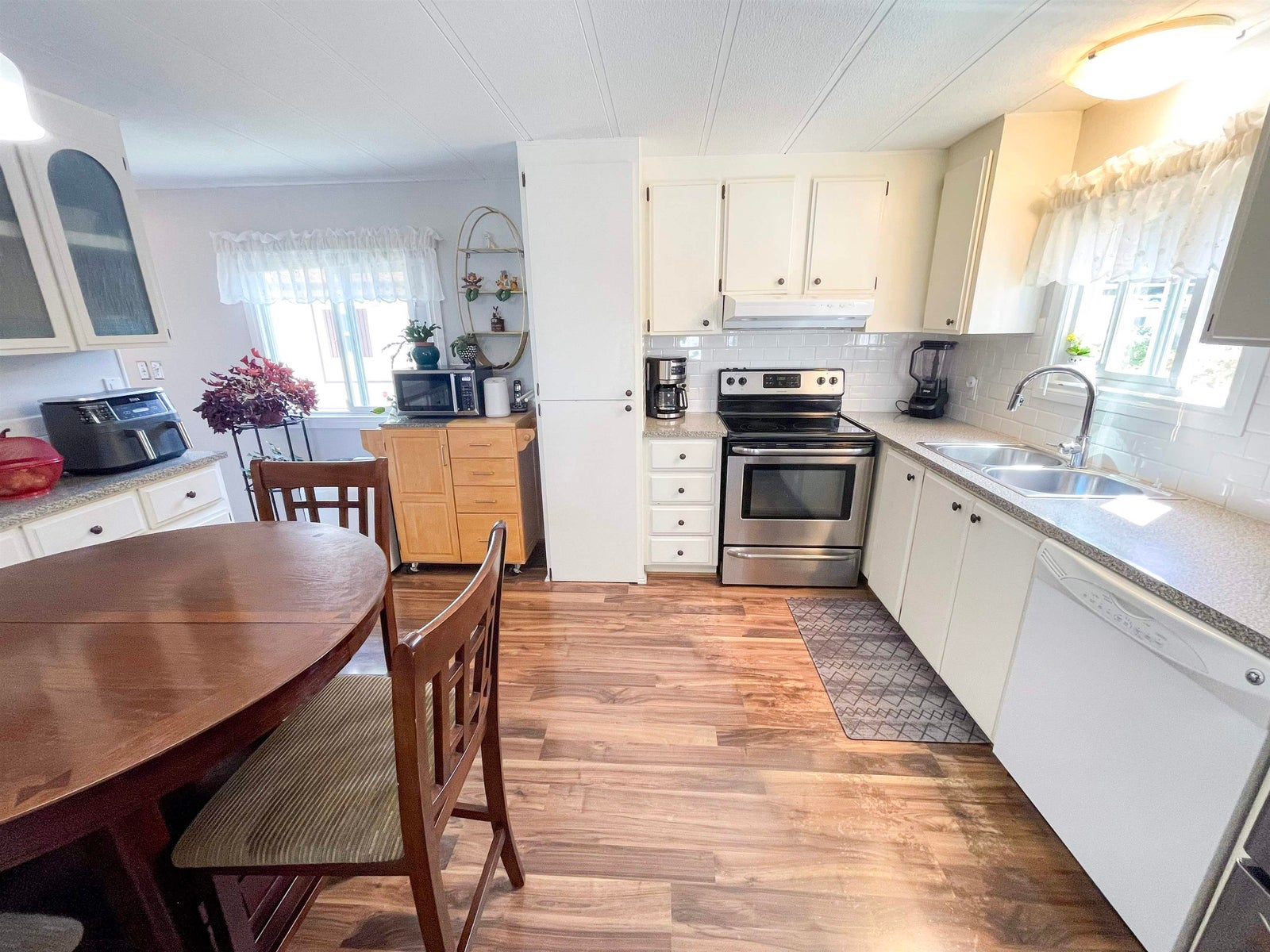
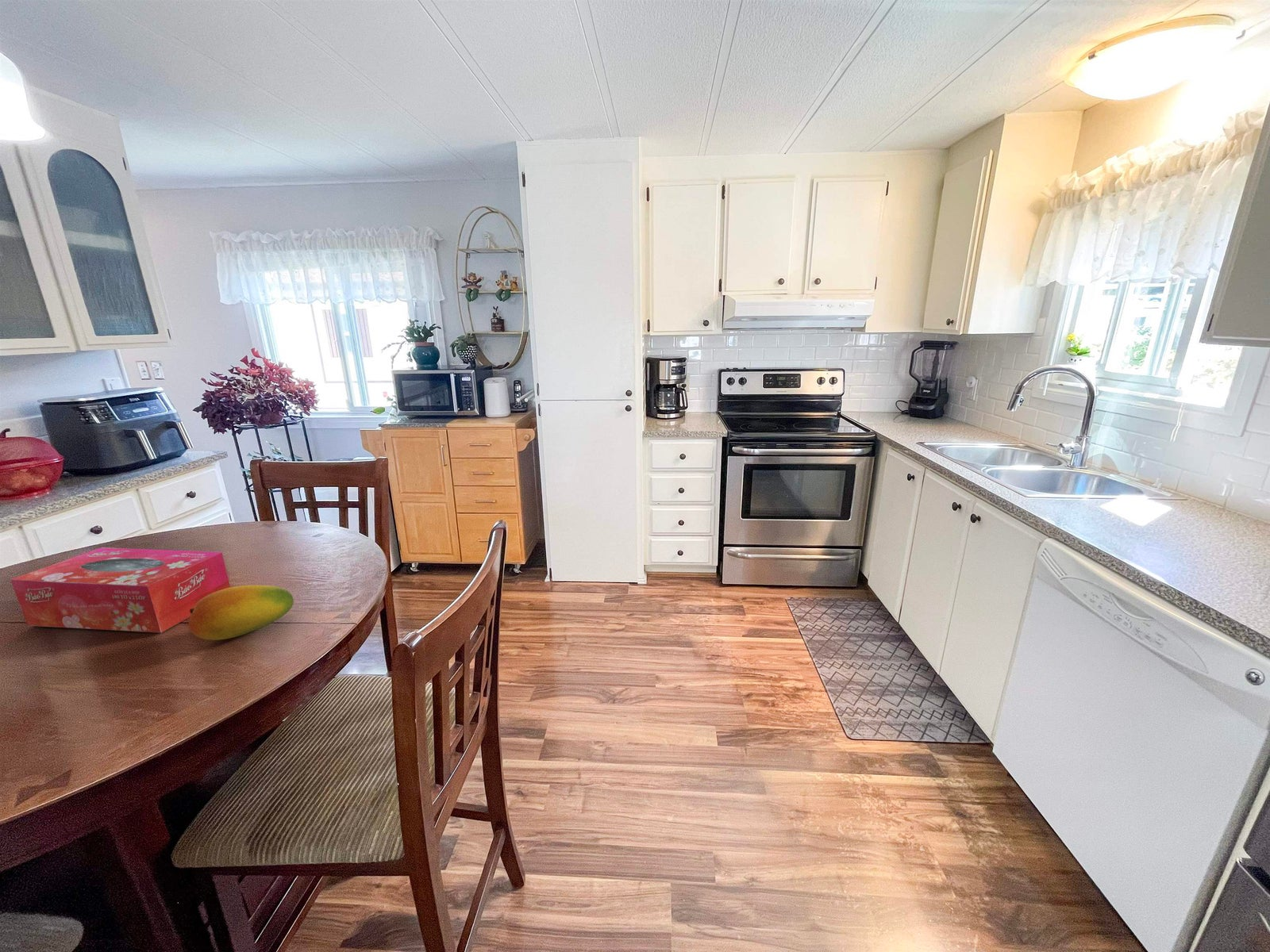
+ tissue box (129, 587)
+ fruit (244, 608)
